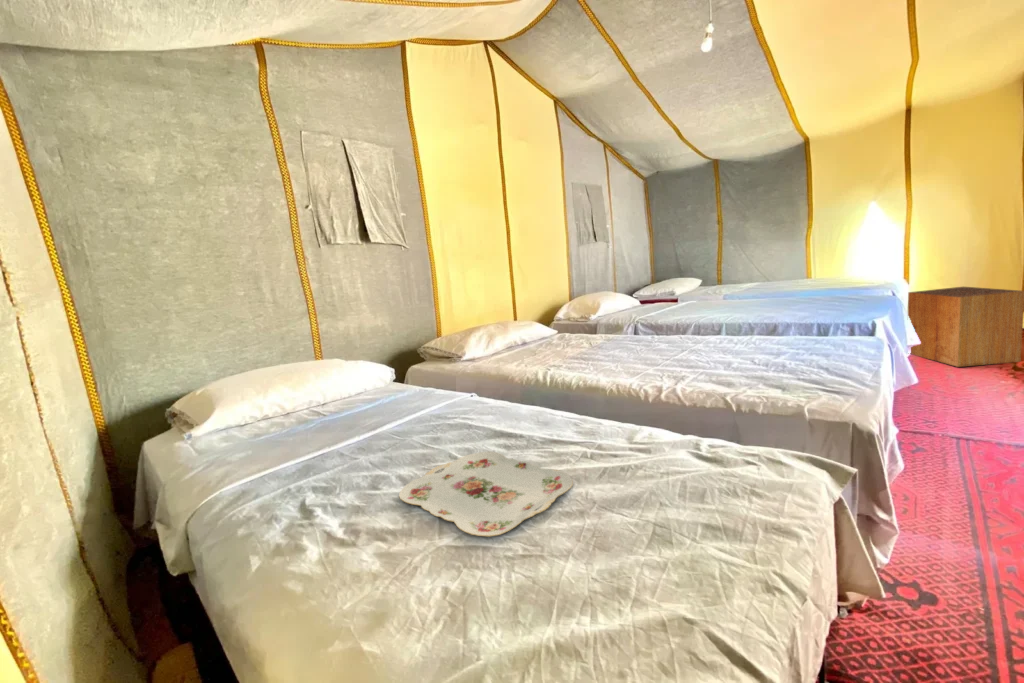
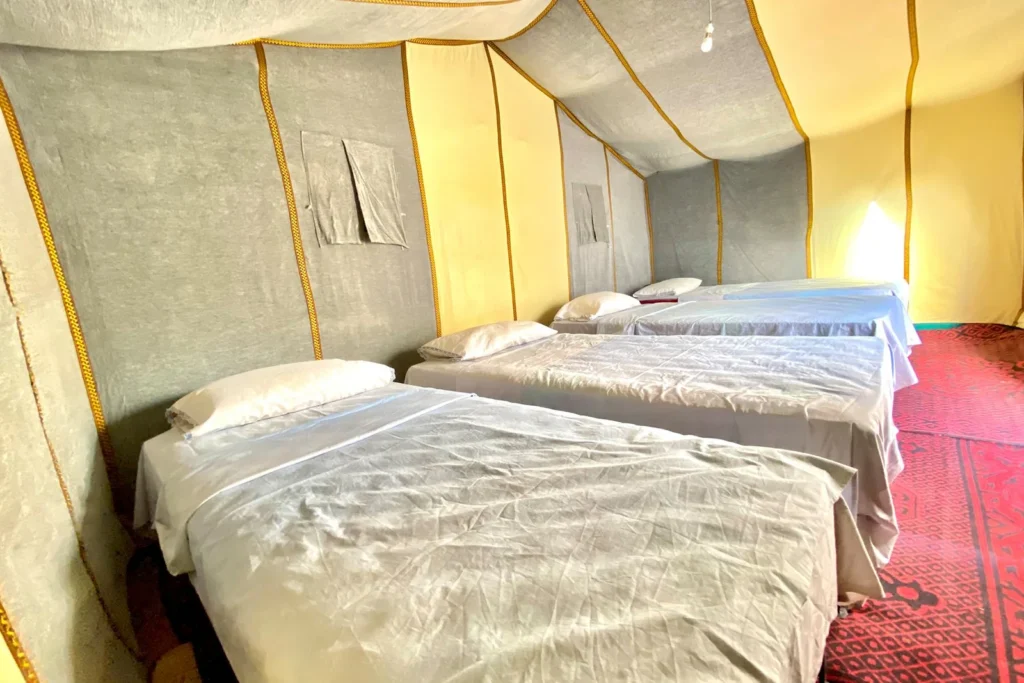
- serving tray (484, 488)
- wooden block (960, 324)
